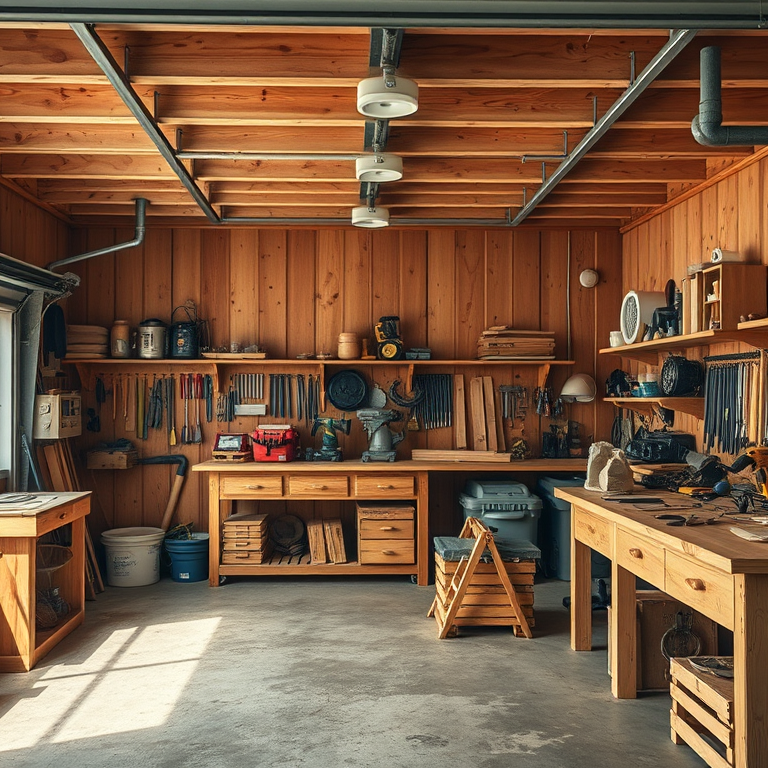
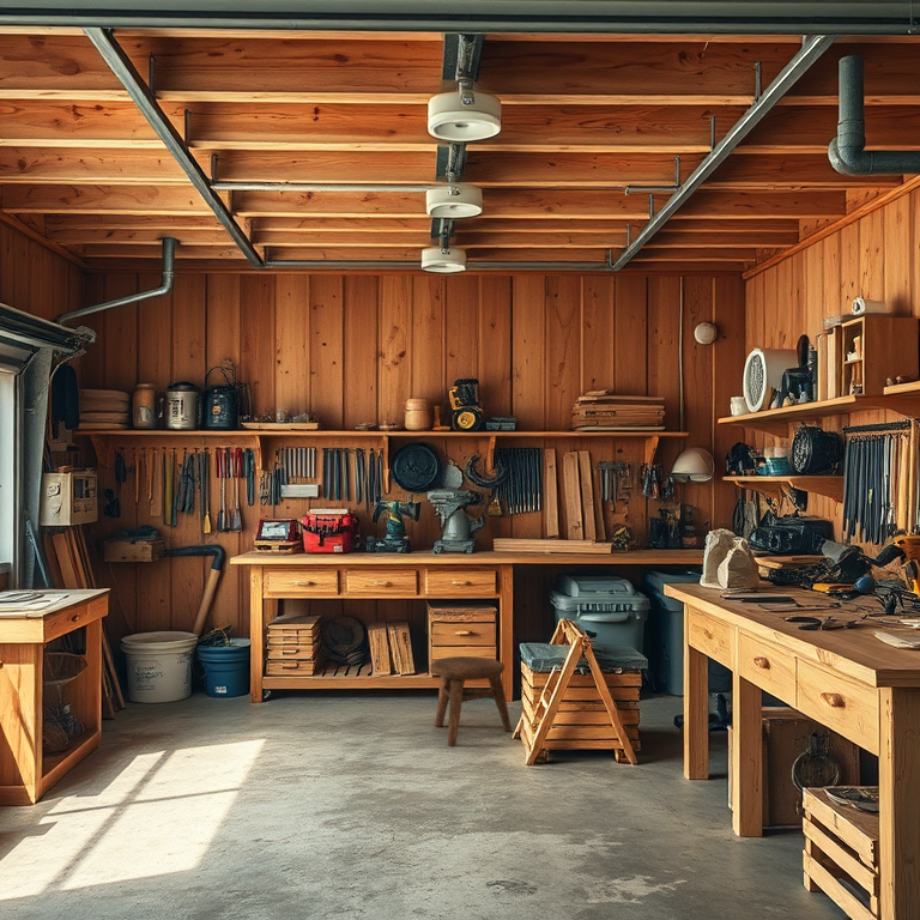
+ stool (464, 697)
